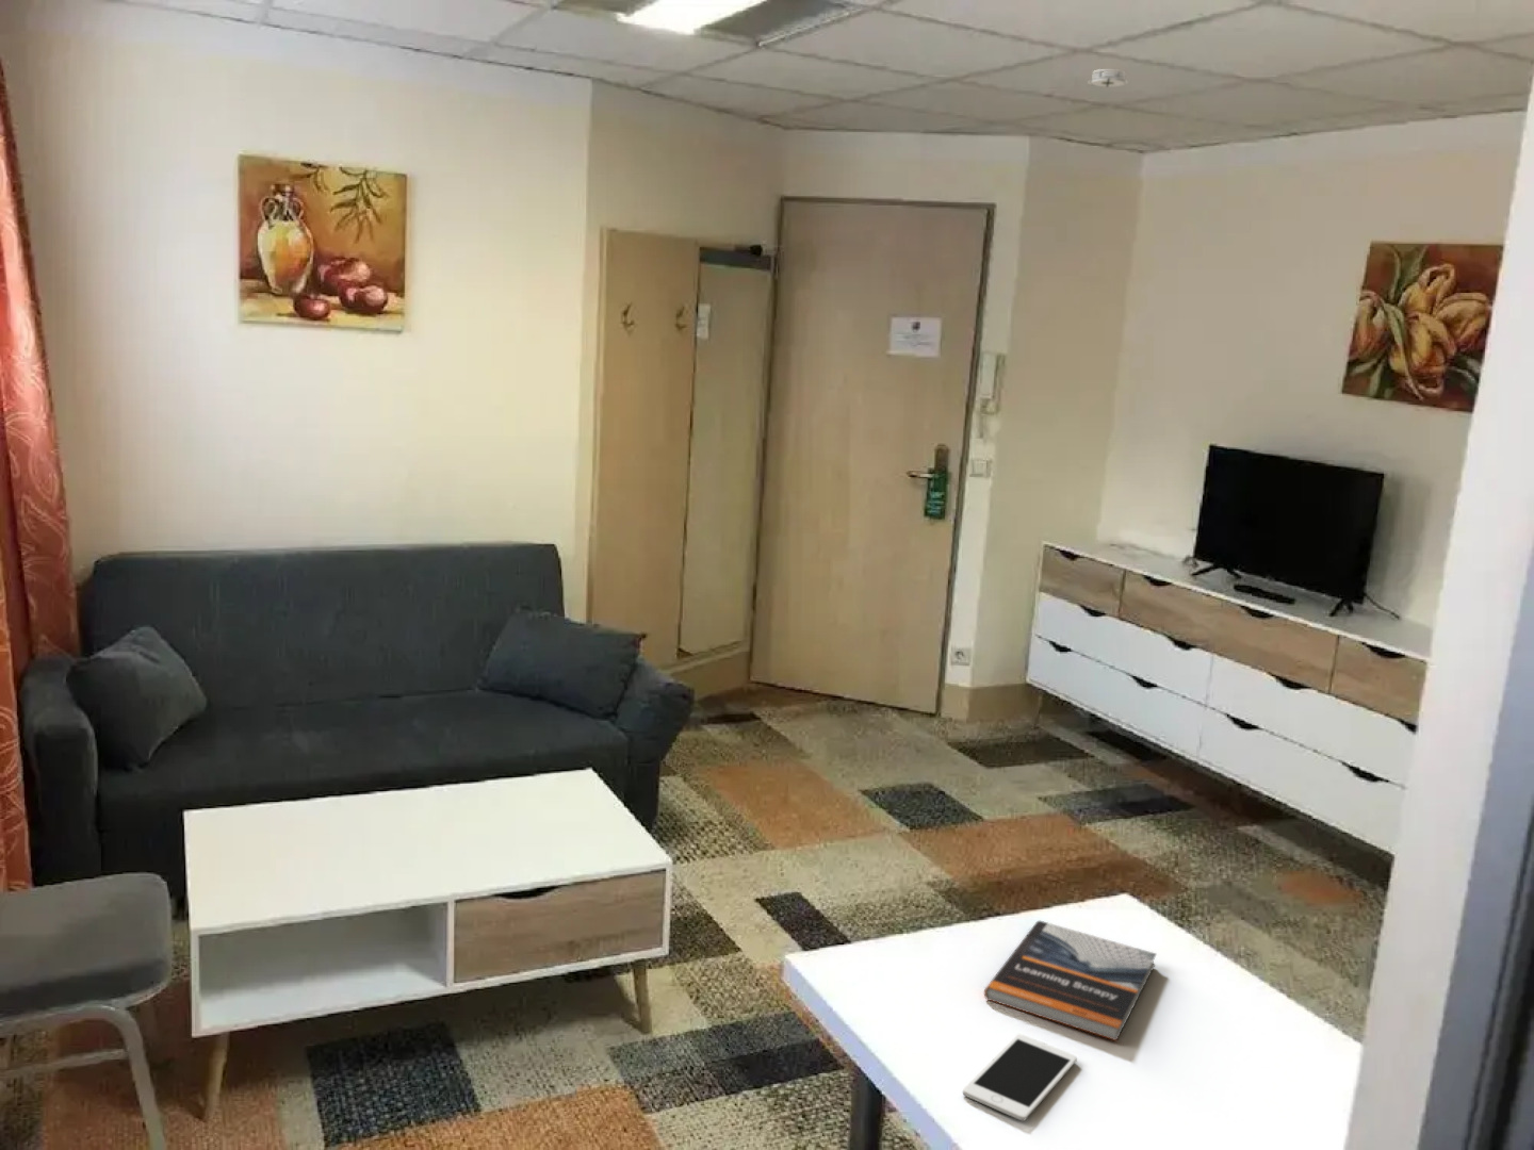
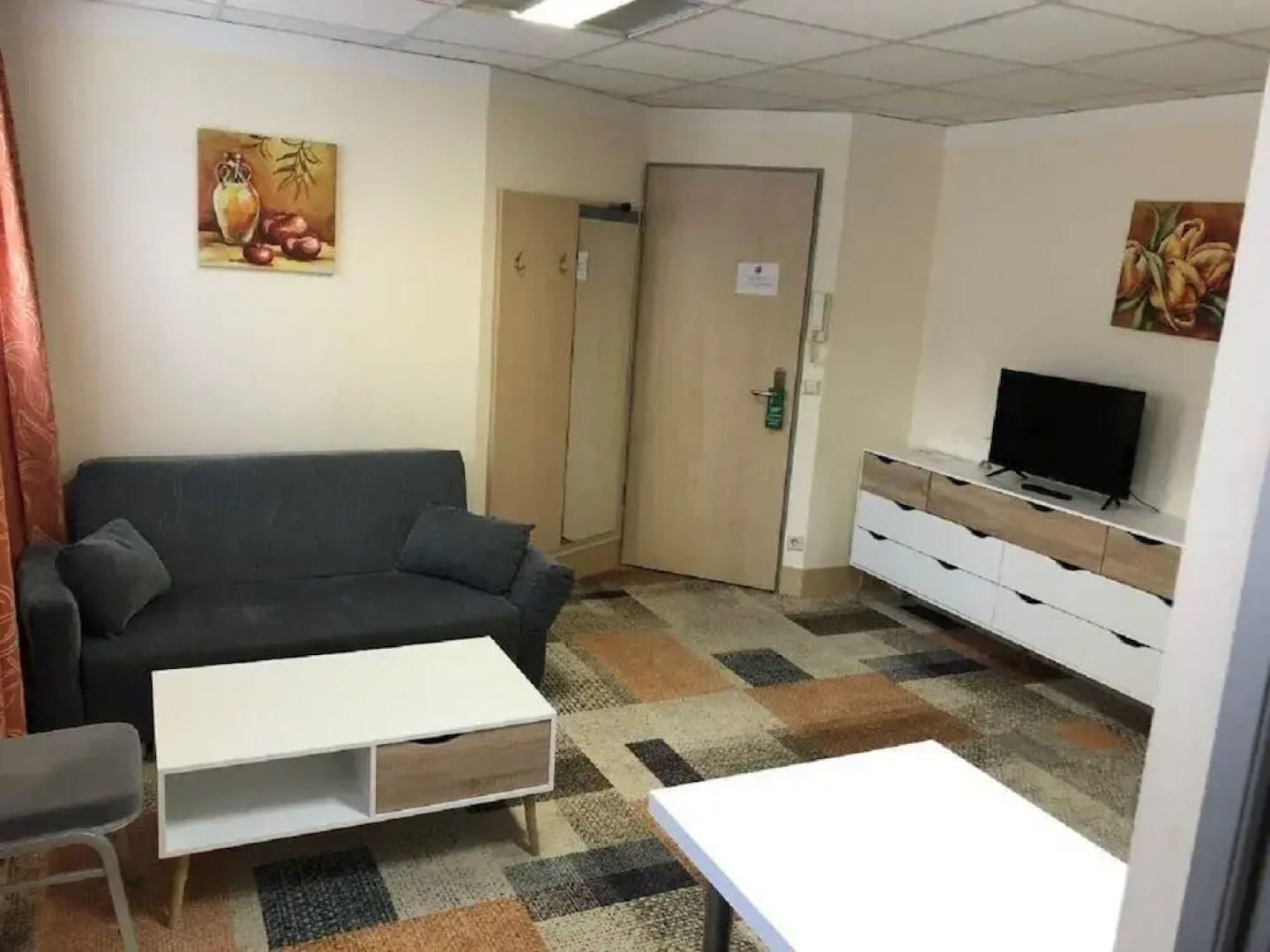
- cell phone (1021, 1074)
- smoke detector (1106, 77)
- book (1073, 975)
